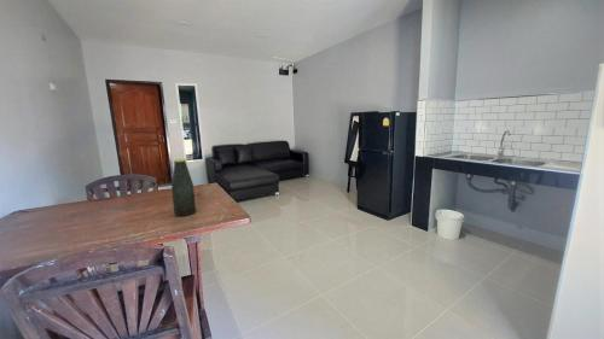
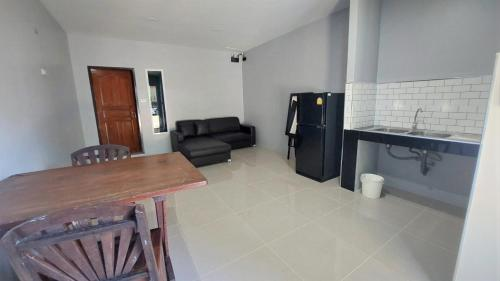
- bottle (182, 186)
